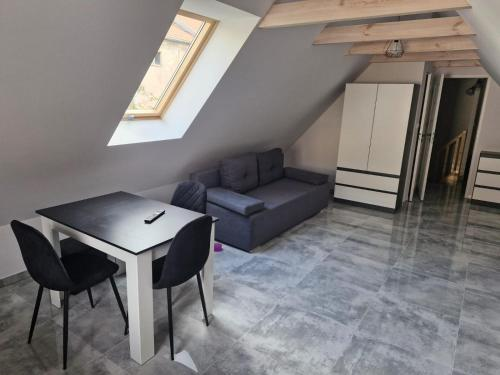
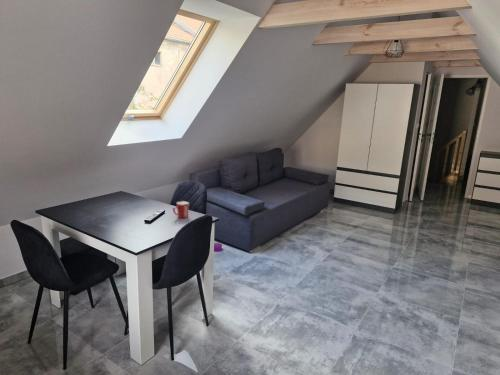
+ mug (180, 210)
